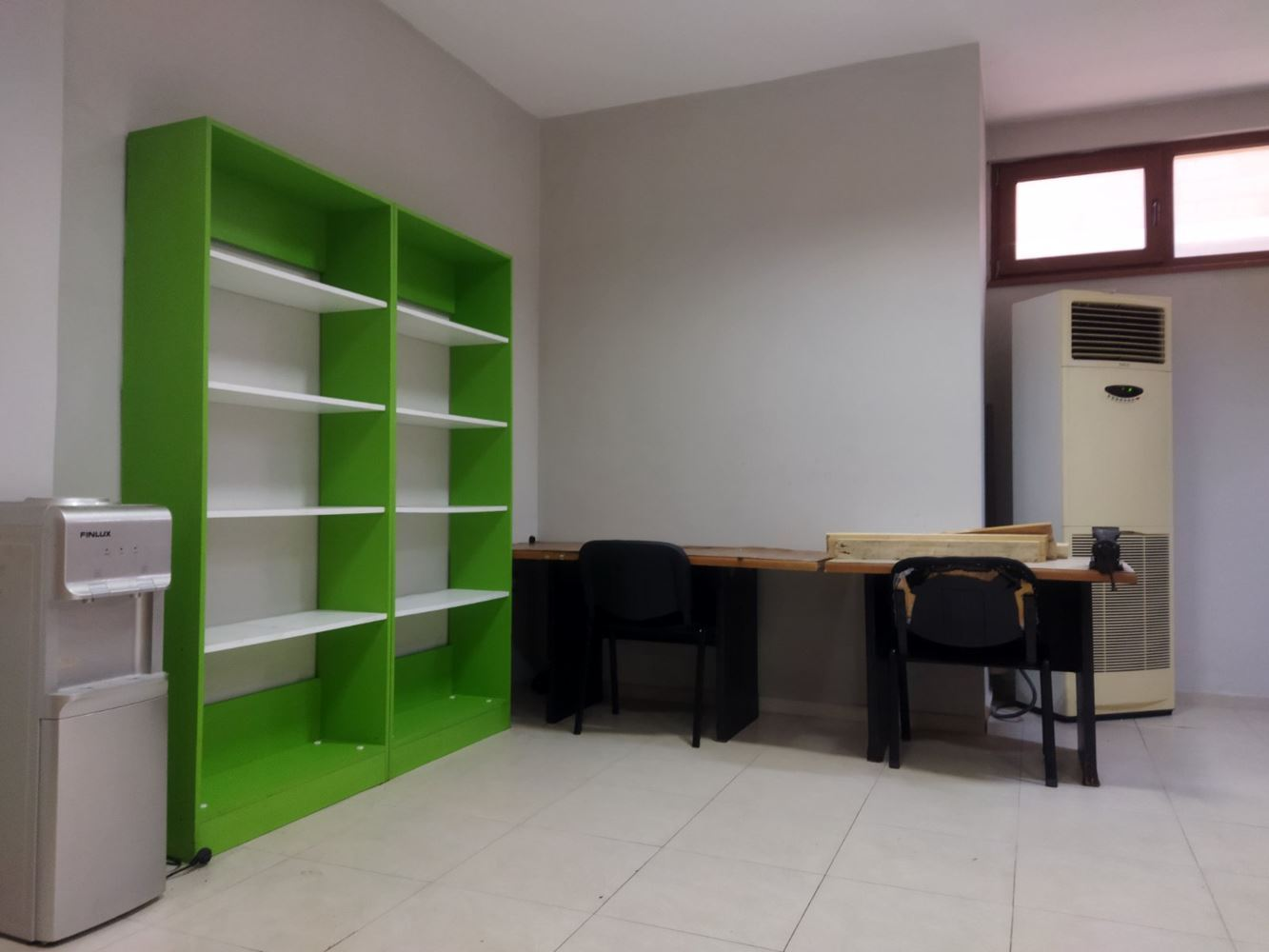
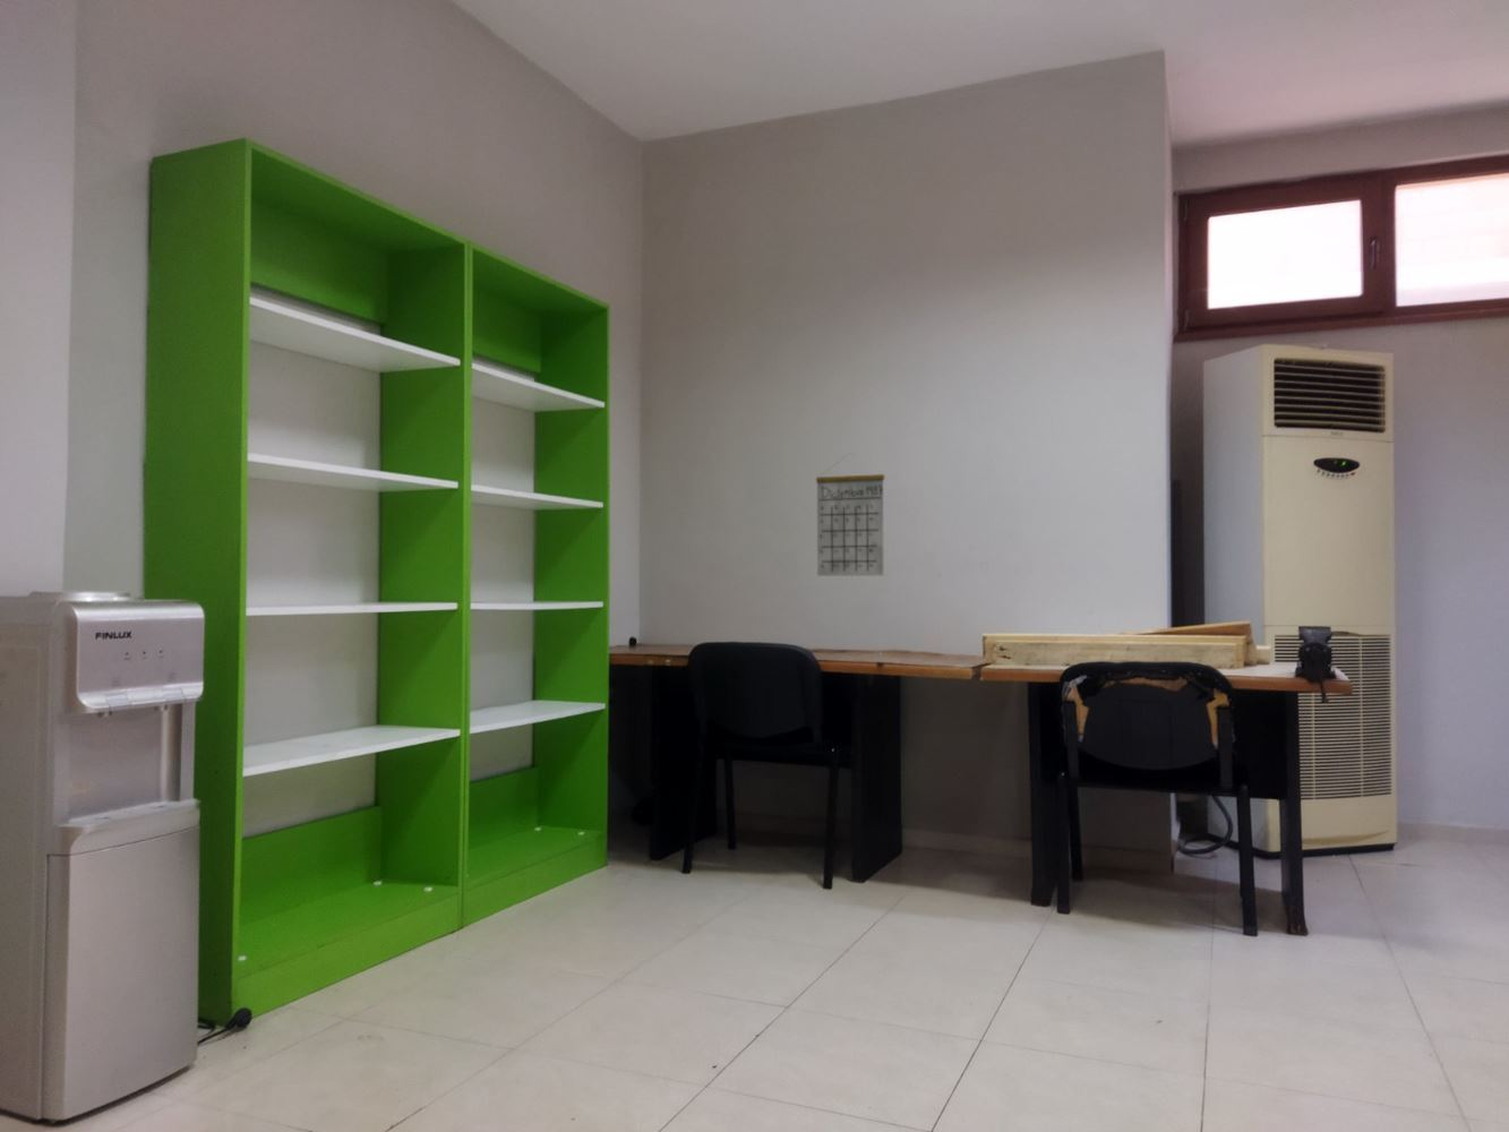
+ calendar (849, 512)
